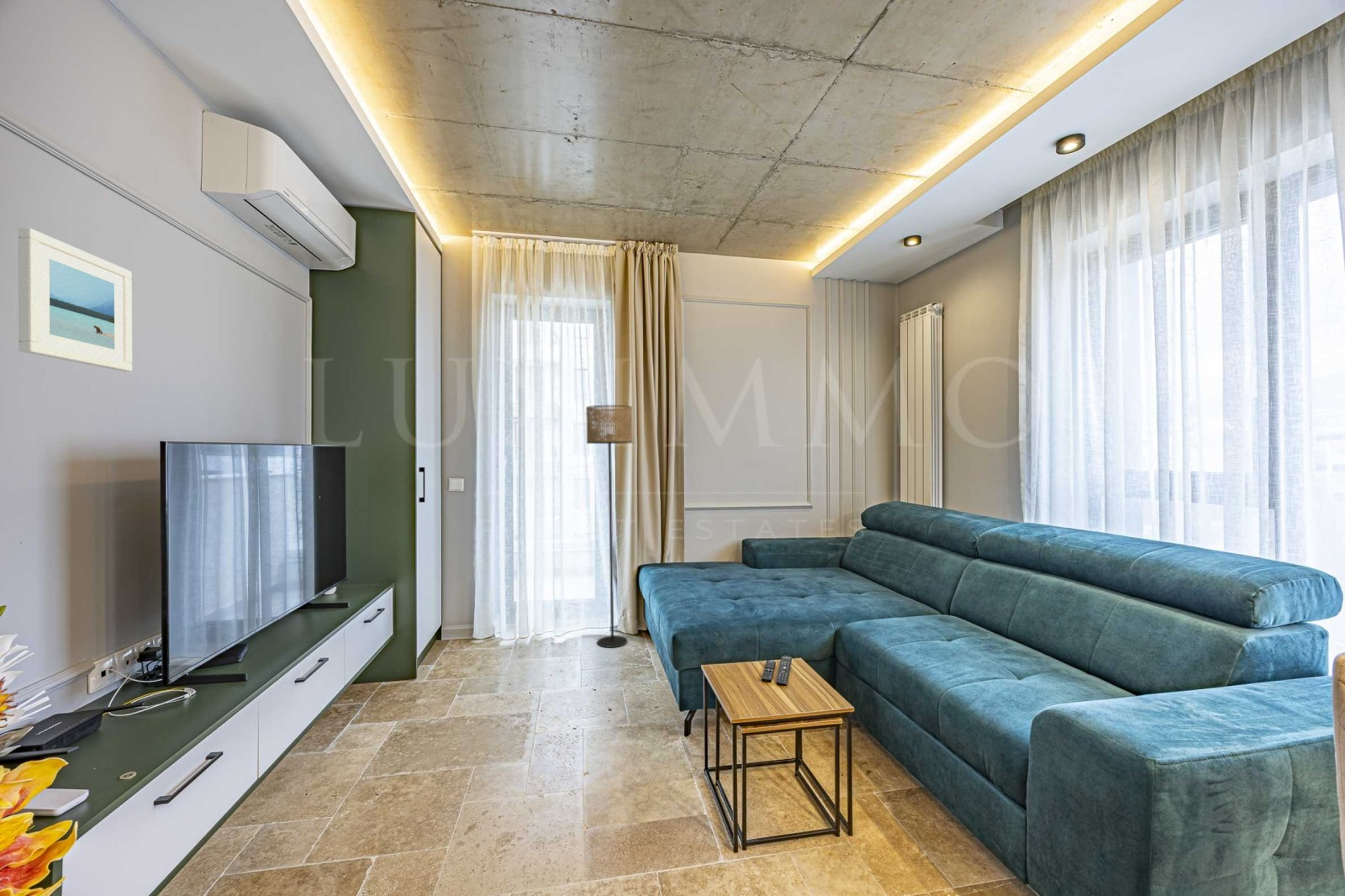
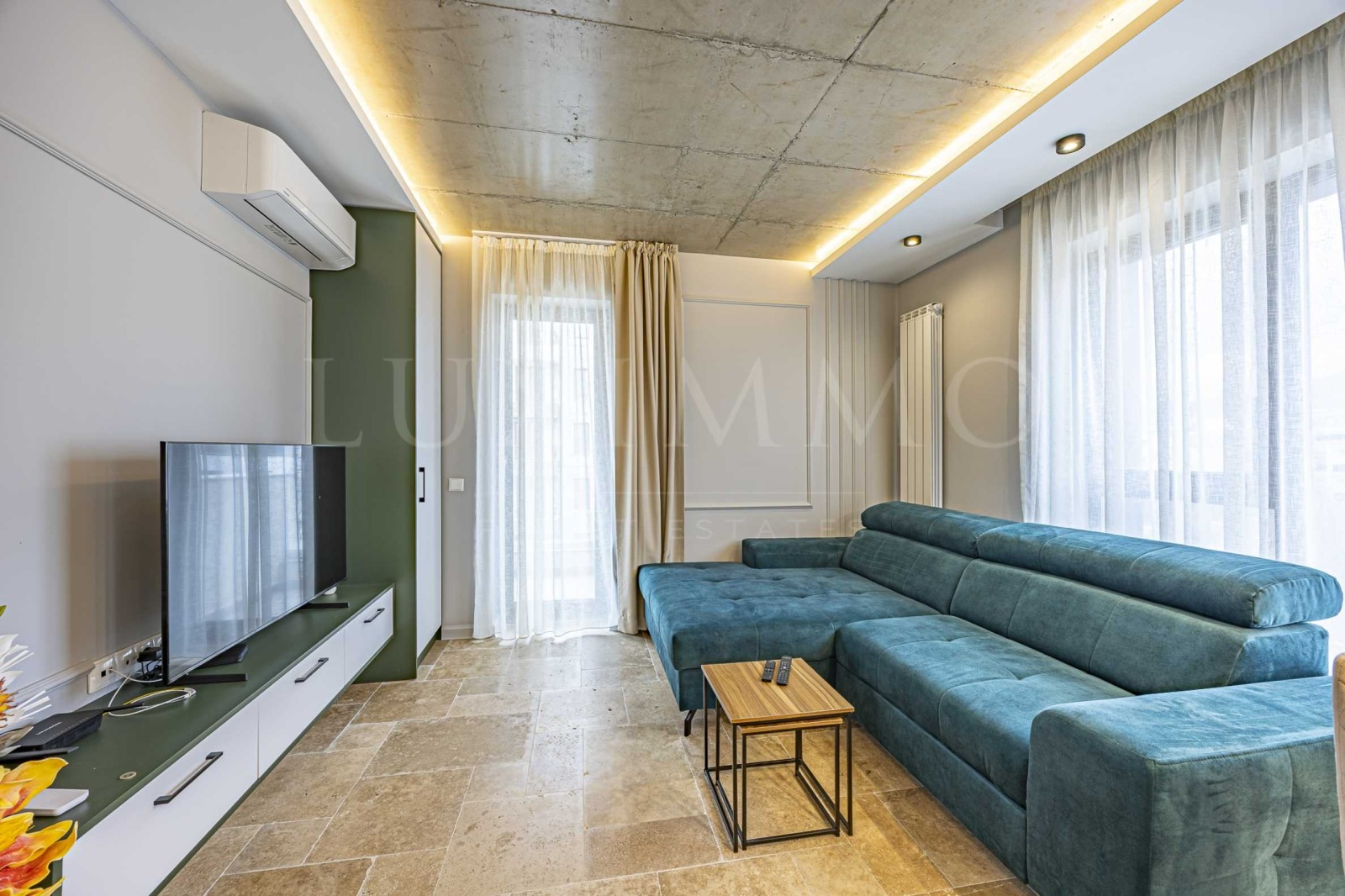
- floor lamp (610, 524)
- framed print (82, 307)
